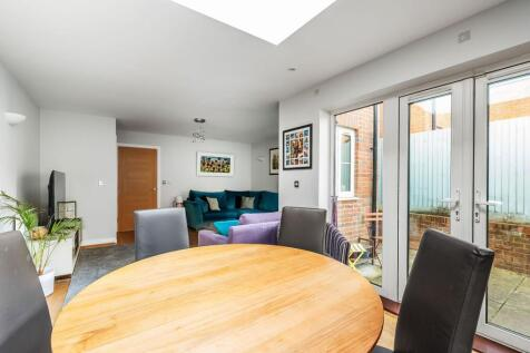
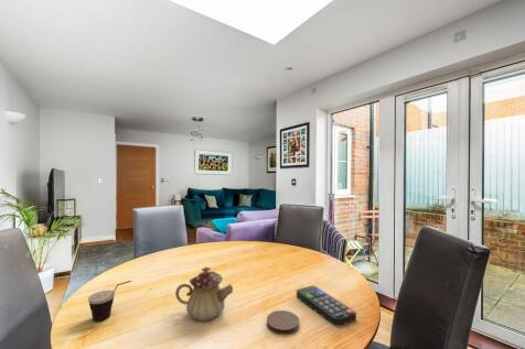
+ teapot (203, 290)
+ coaster (282, 321)
+ remote control (323, 303)
+ cup (110, 298)
